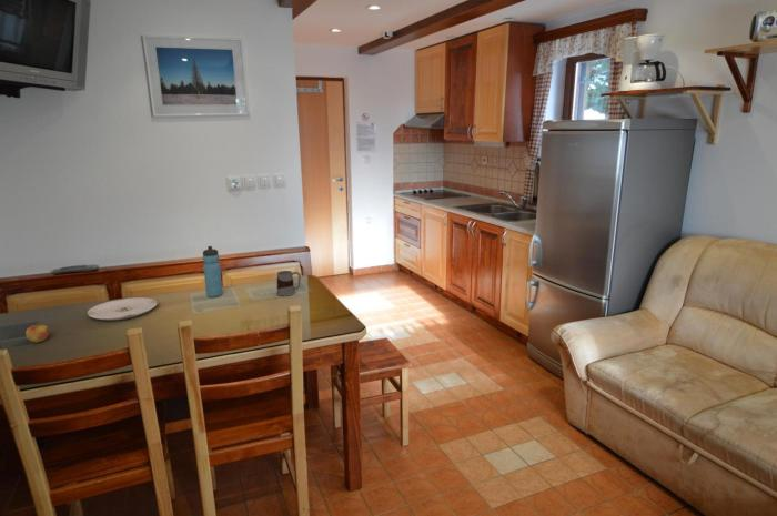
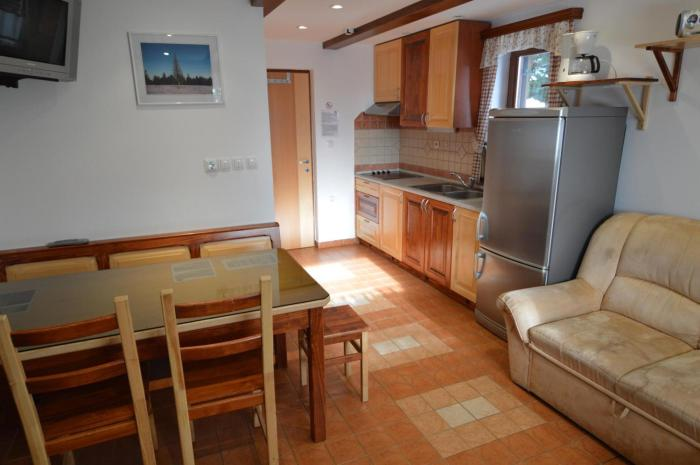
- water bottle (212, 271)
- plate (123, 310)
- mug (287, 282)
- apple (37, 331)
